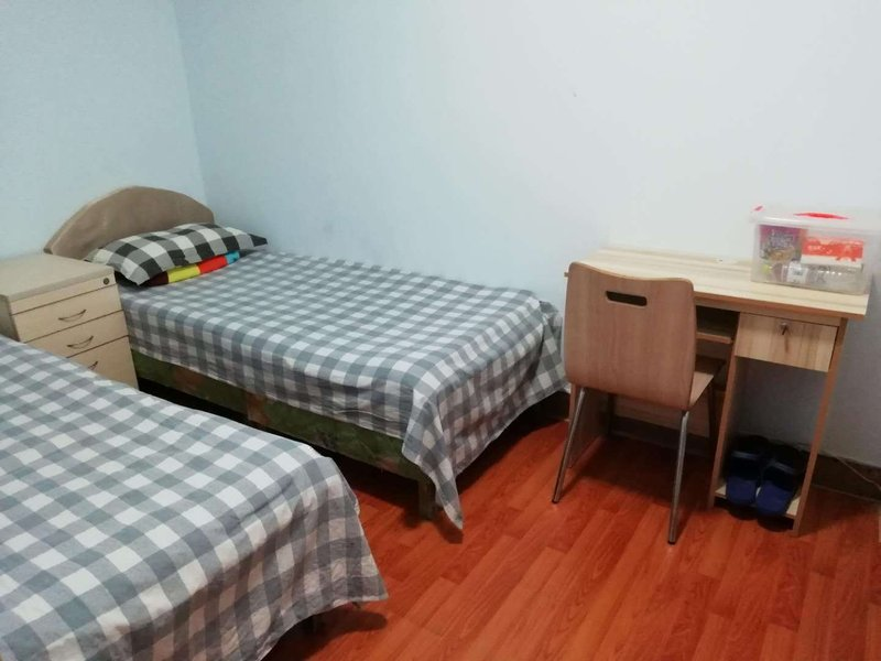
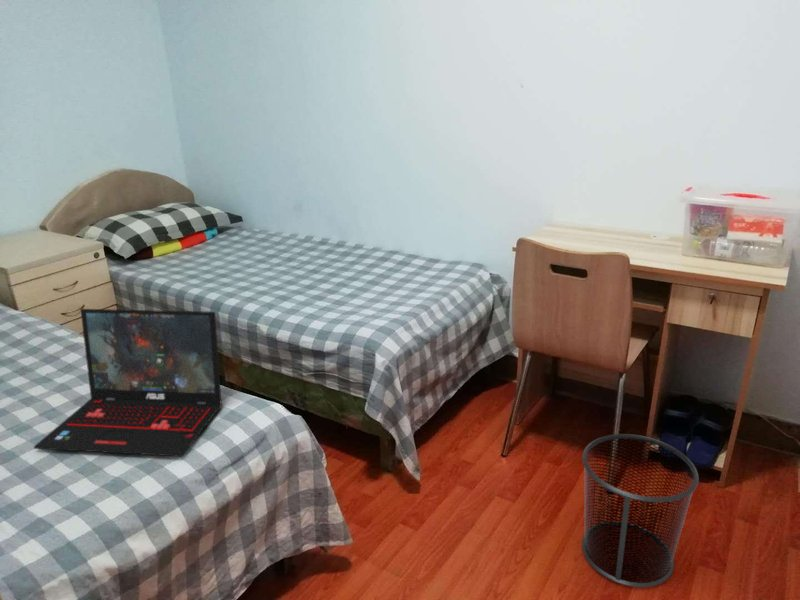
+ waste bin (632, 510)
+ laptop (128, 378)
